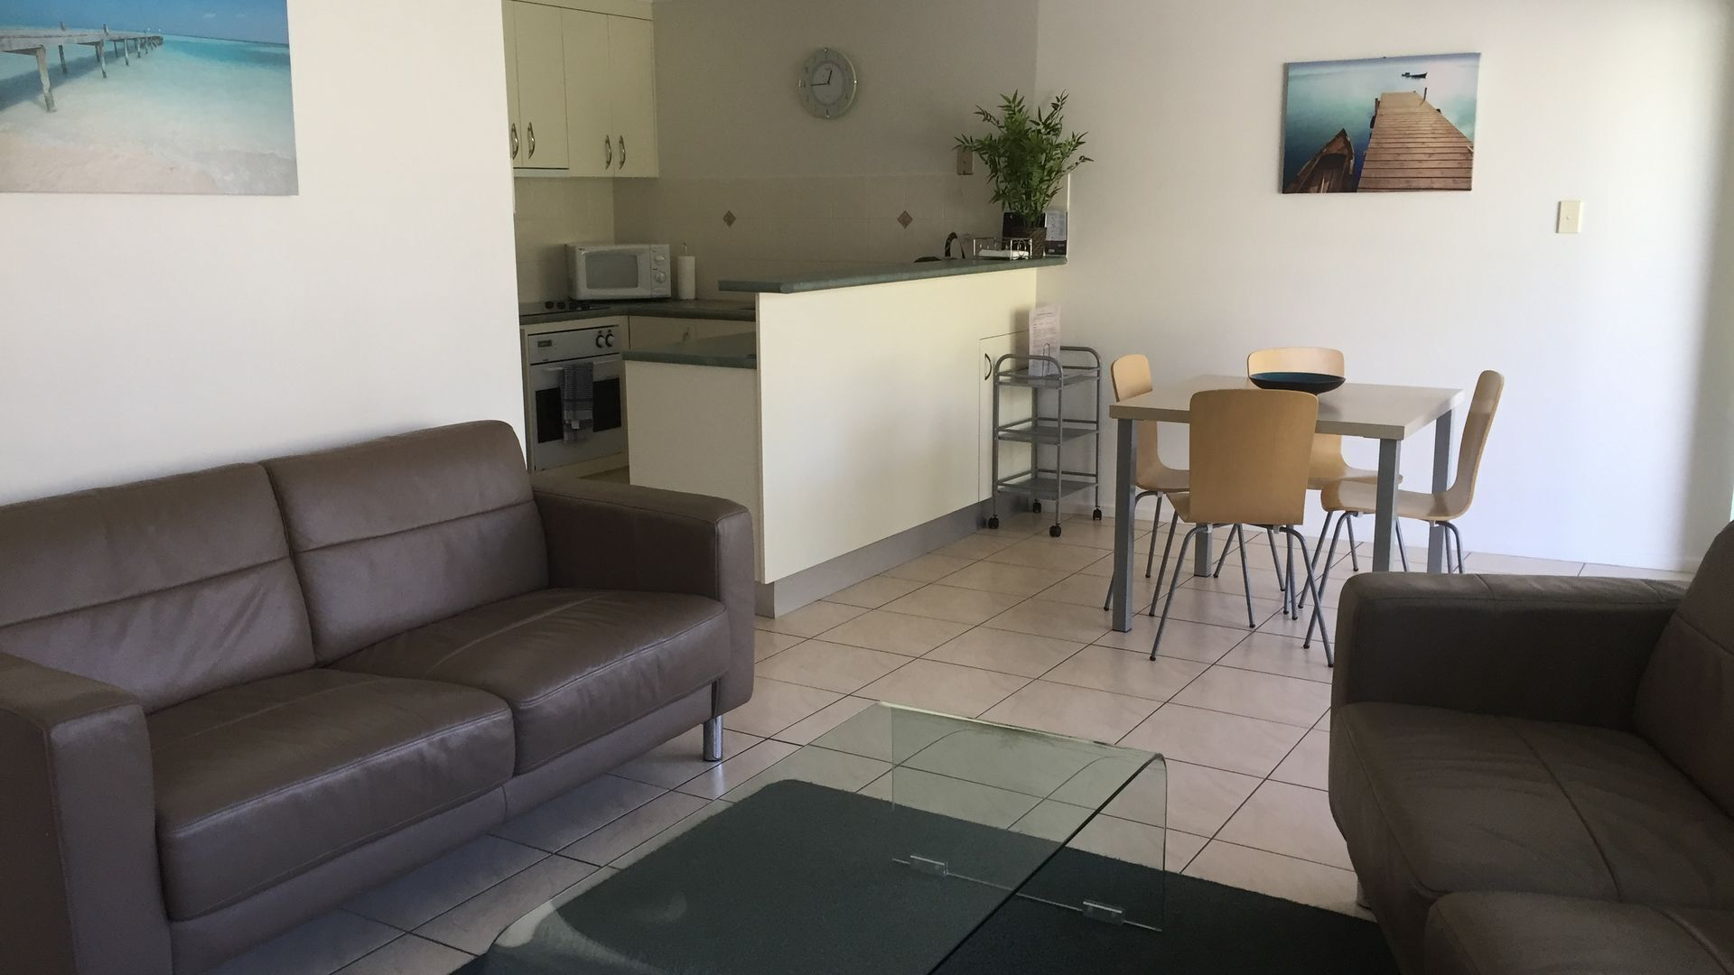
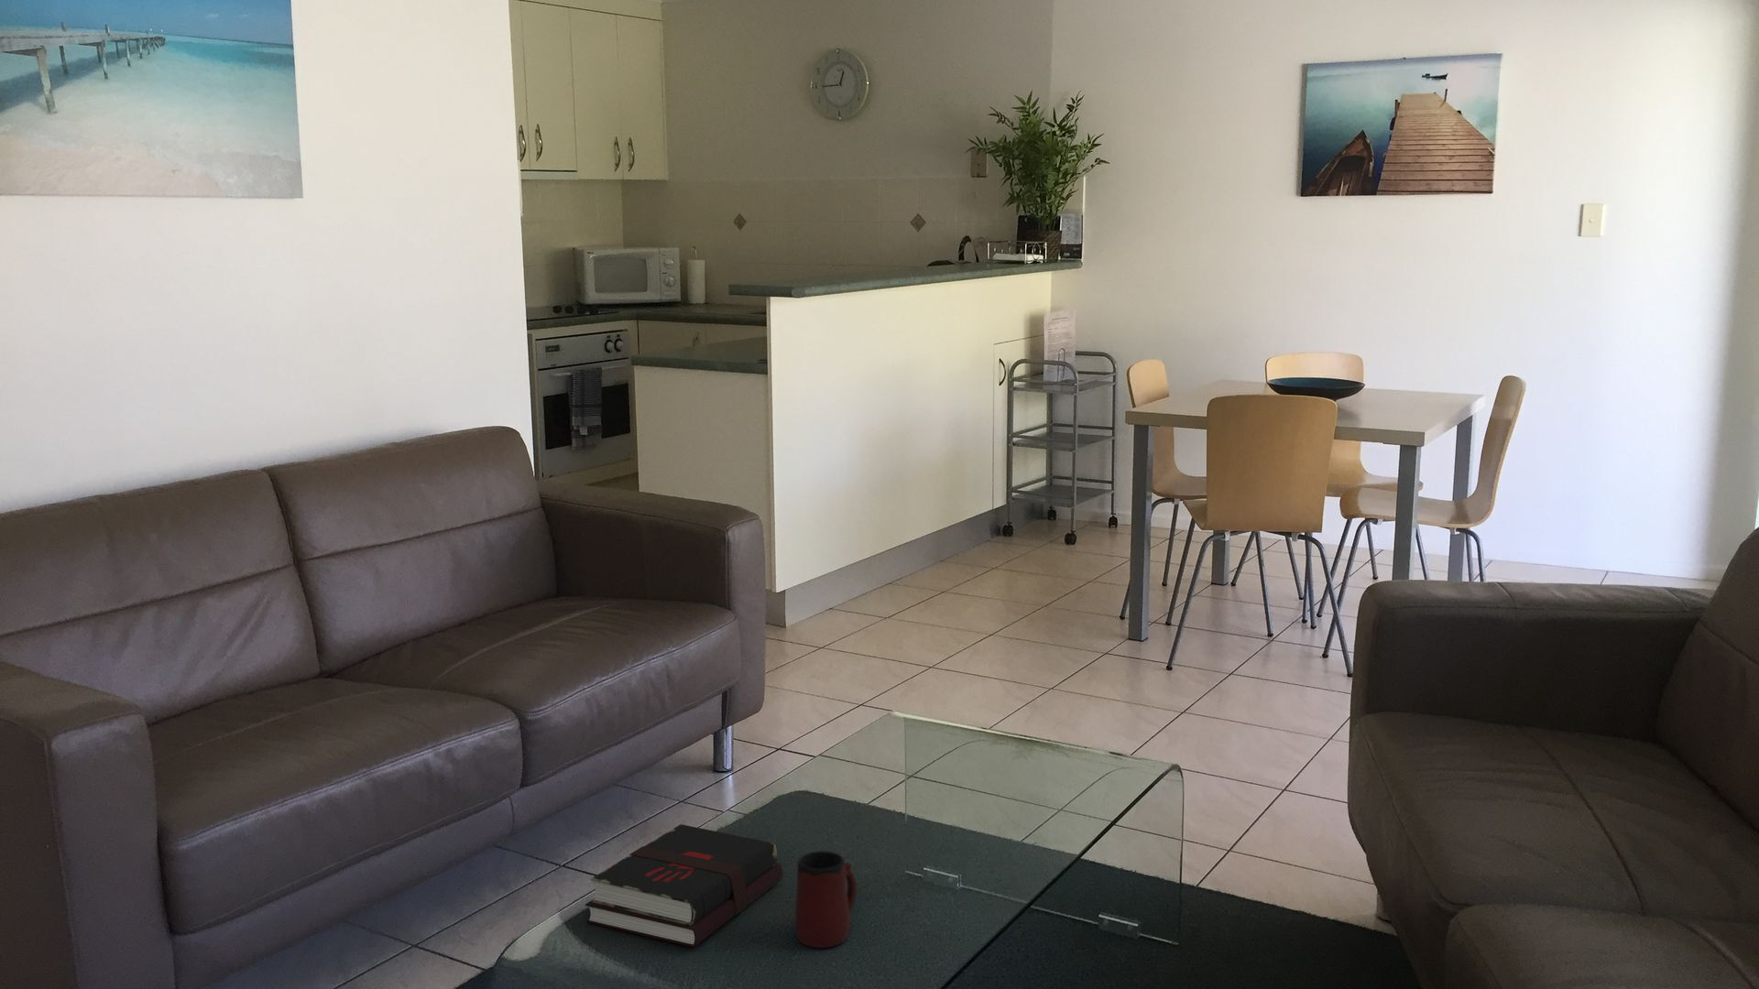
+ mug (829, 895)
+ hardback book (686, 880)
